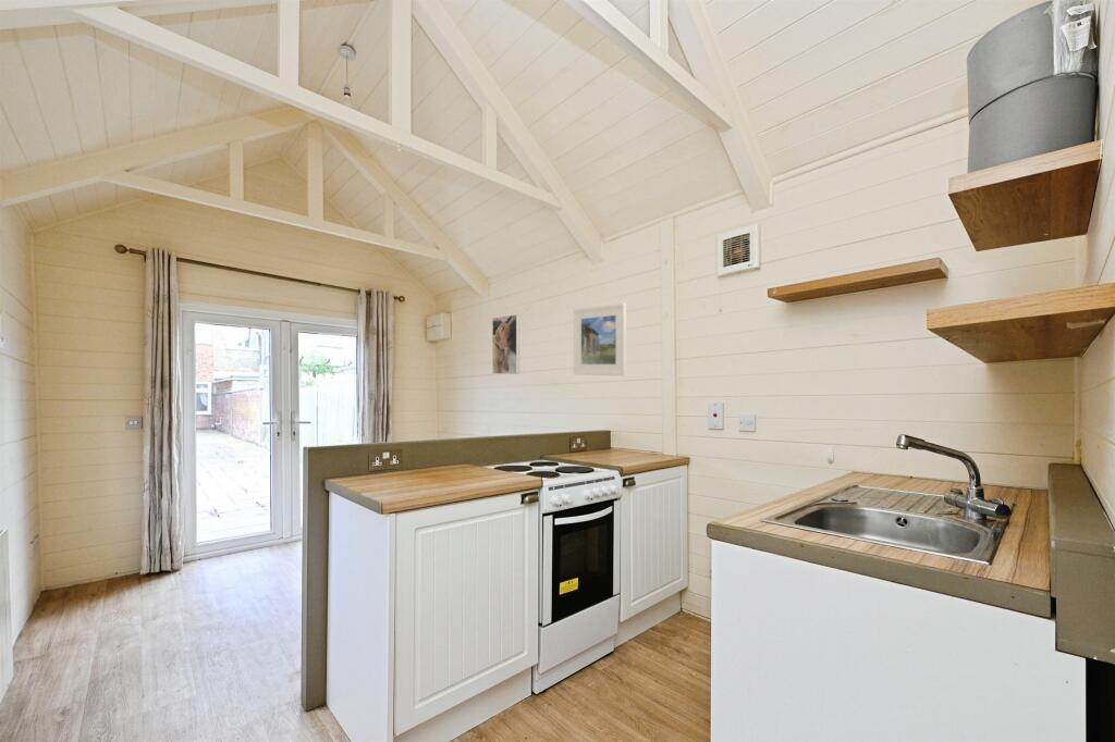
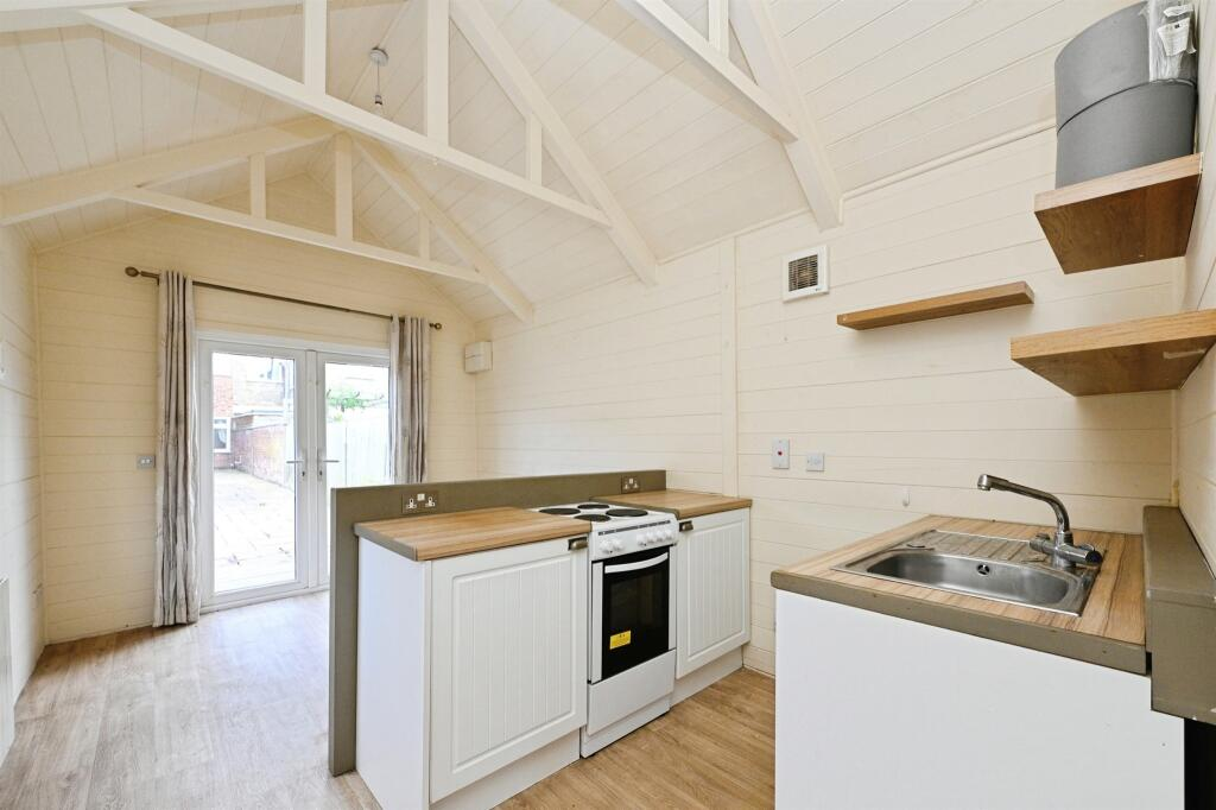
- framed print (598, 341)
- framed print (505, 345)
